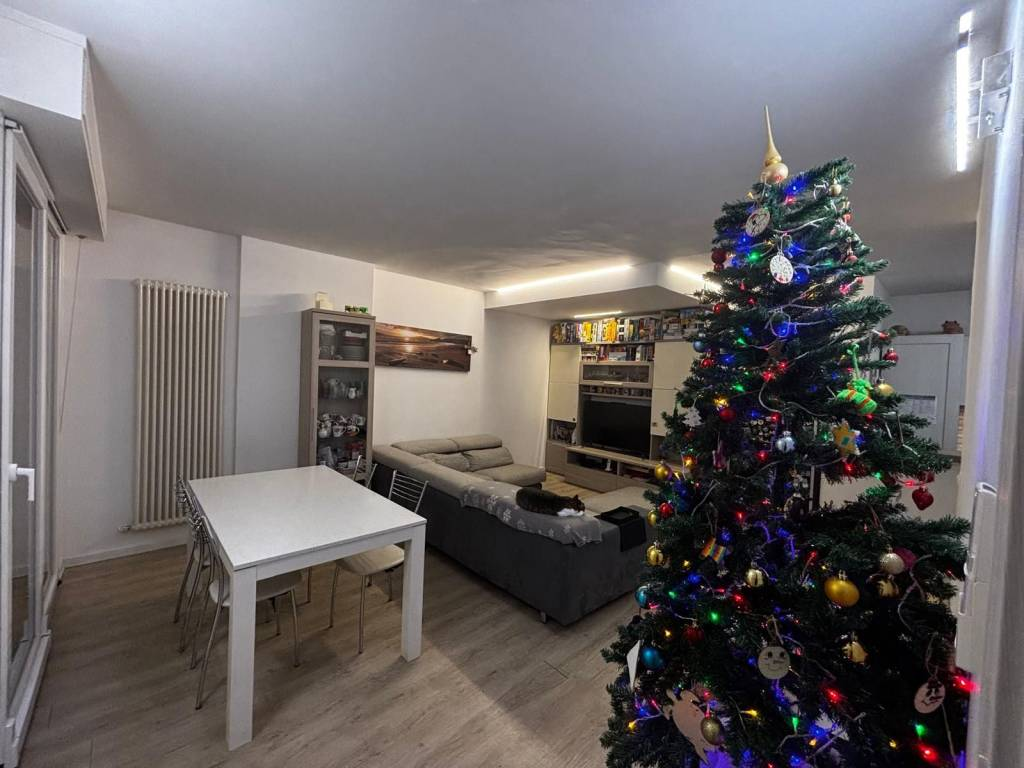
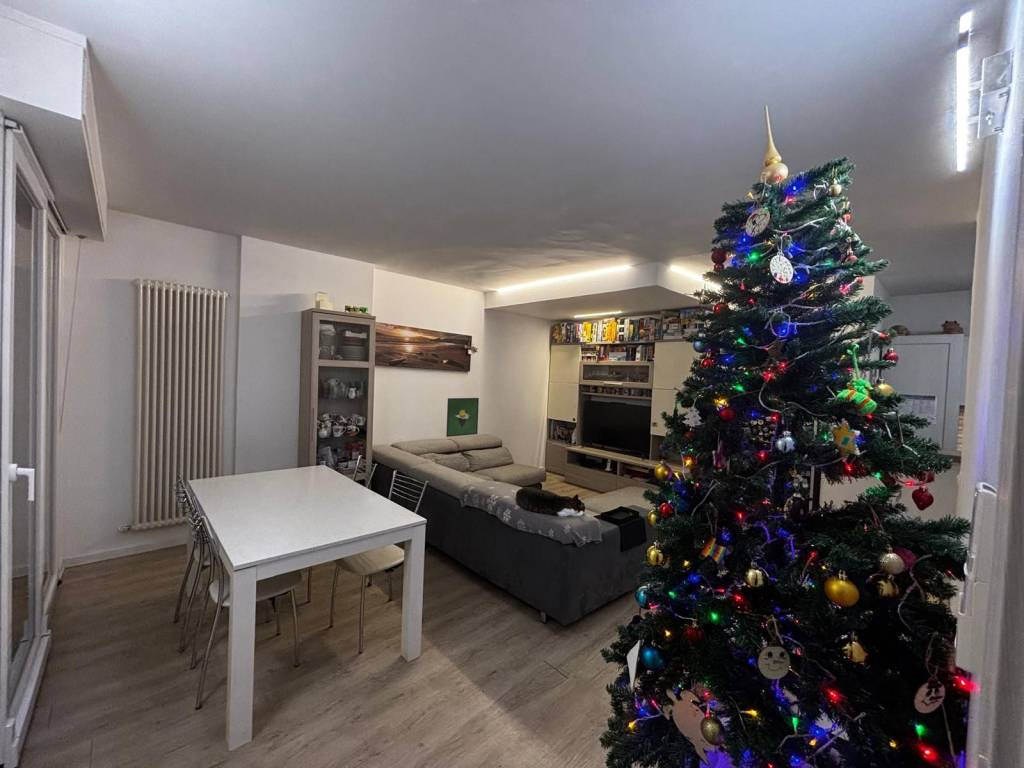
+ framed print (463, 416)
